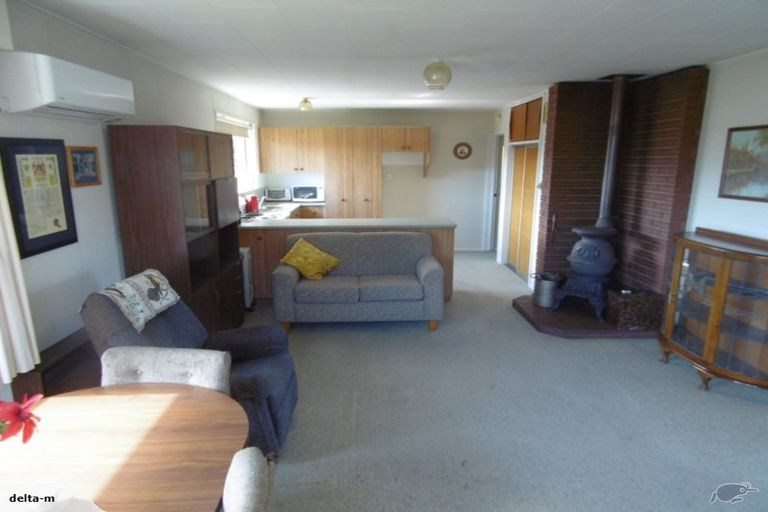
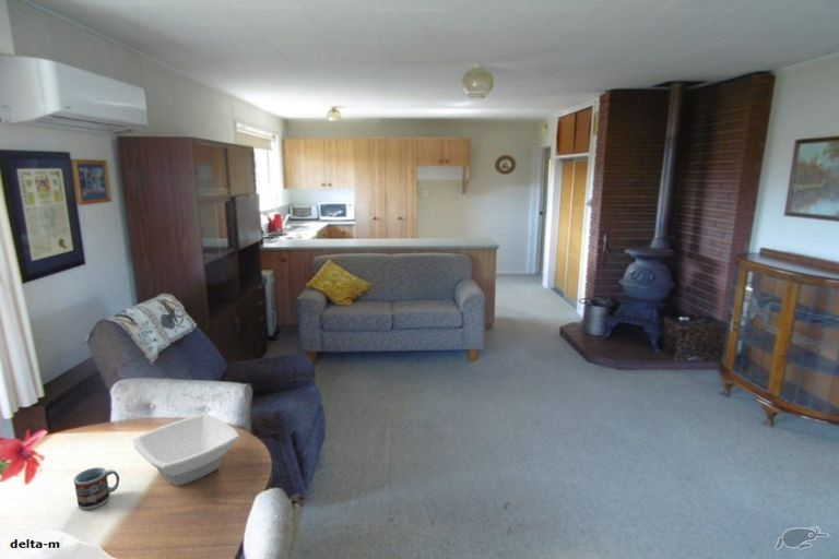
+ cup (97, 486)
+ bowl (188, 452)
